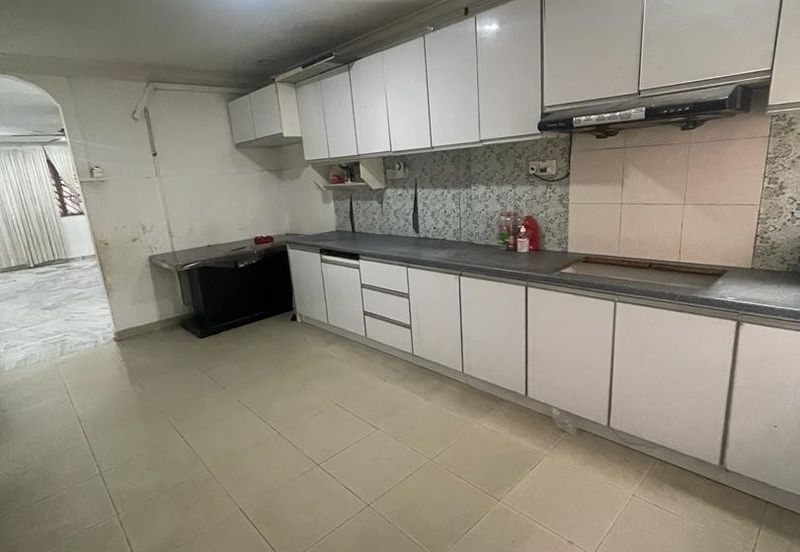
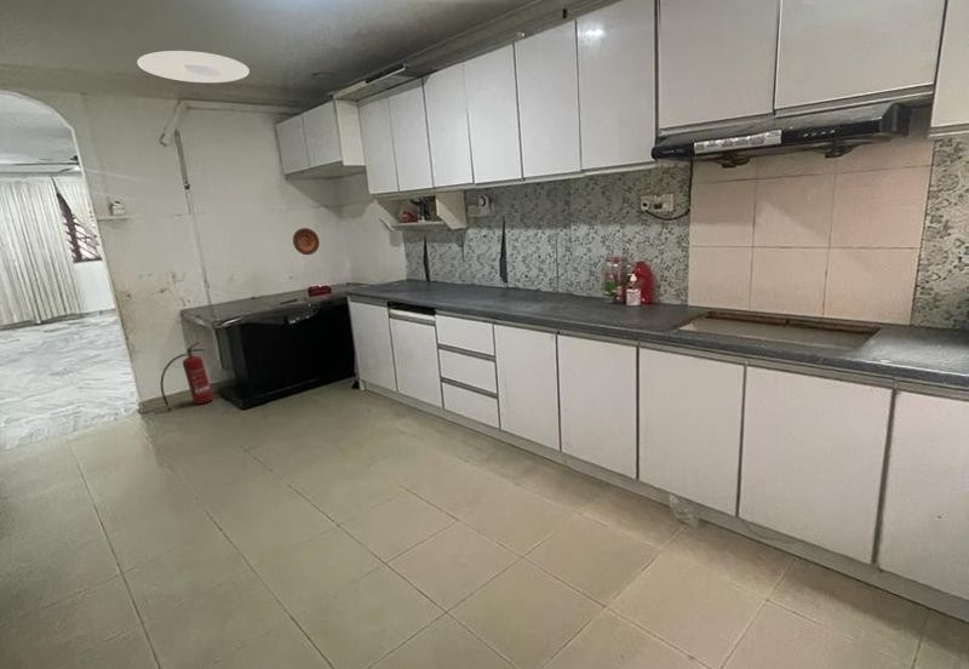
+ fire extinguisher (185, 374)
+ ceiling light (195, 62)
+ decorative plate (305, 241)
